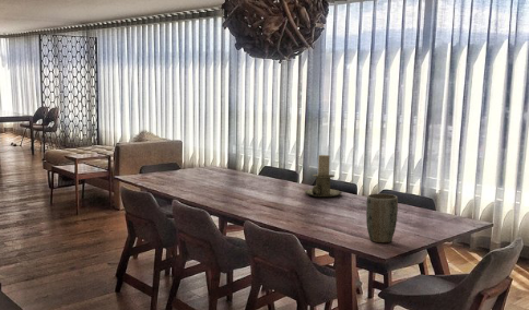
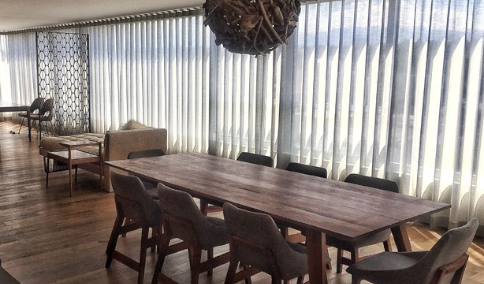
- candle holder (322, 175)
- plant pot (381, 217)
